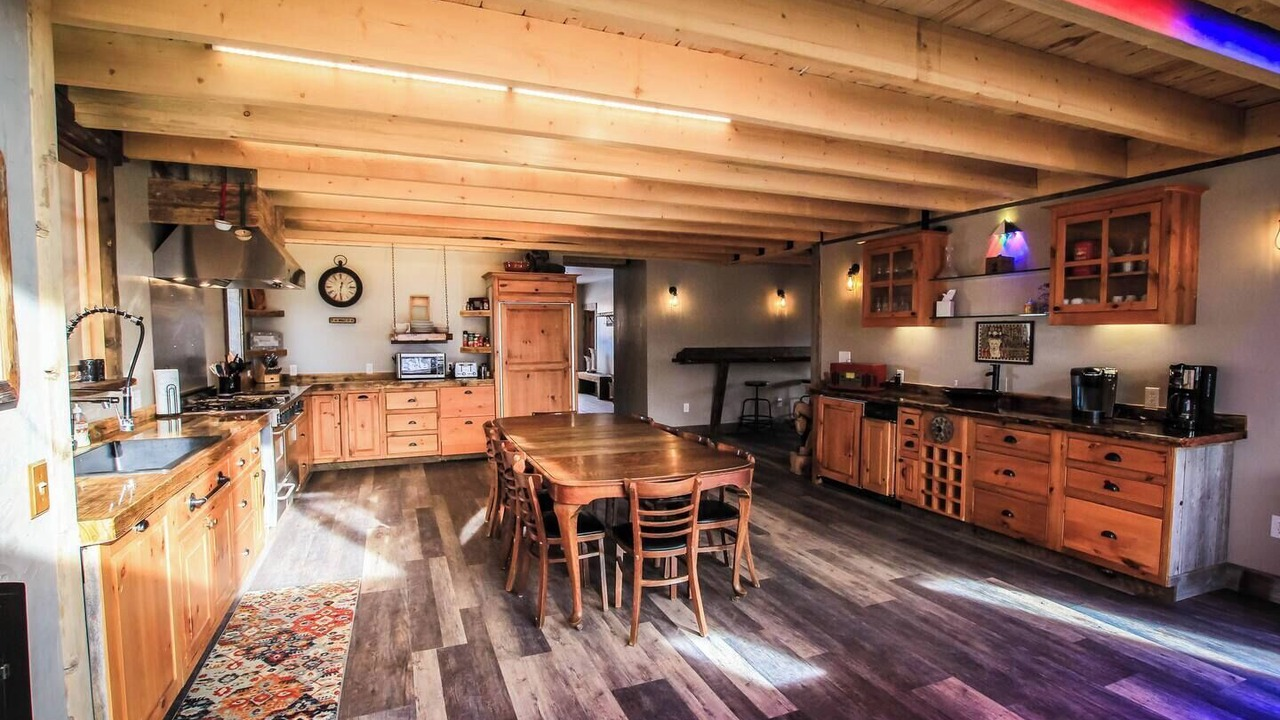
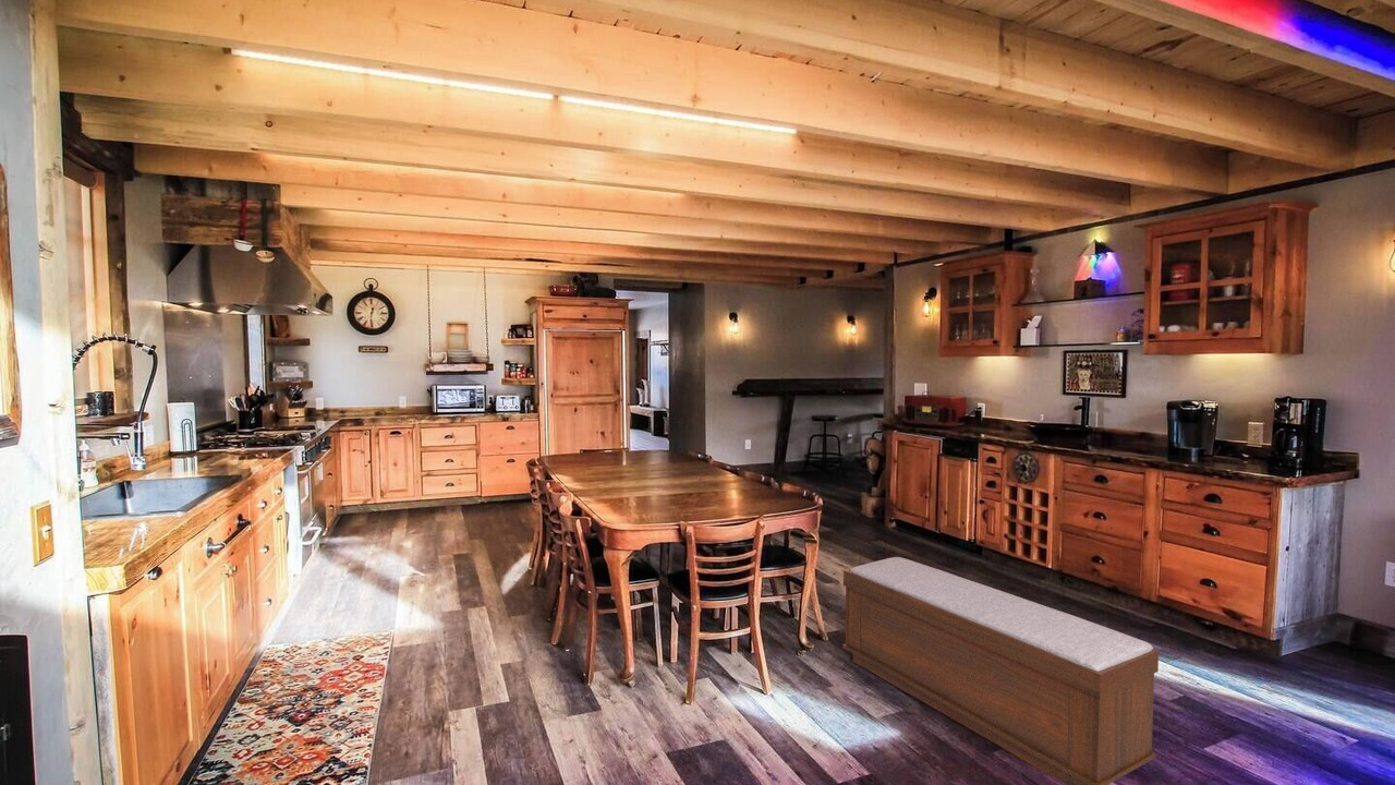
+ bench (975, 650)
